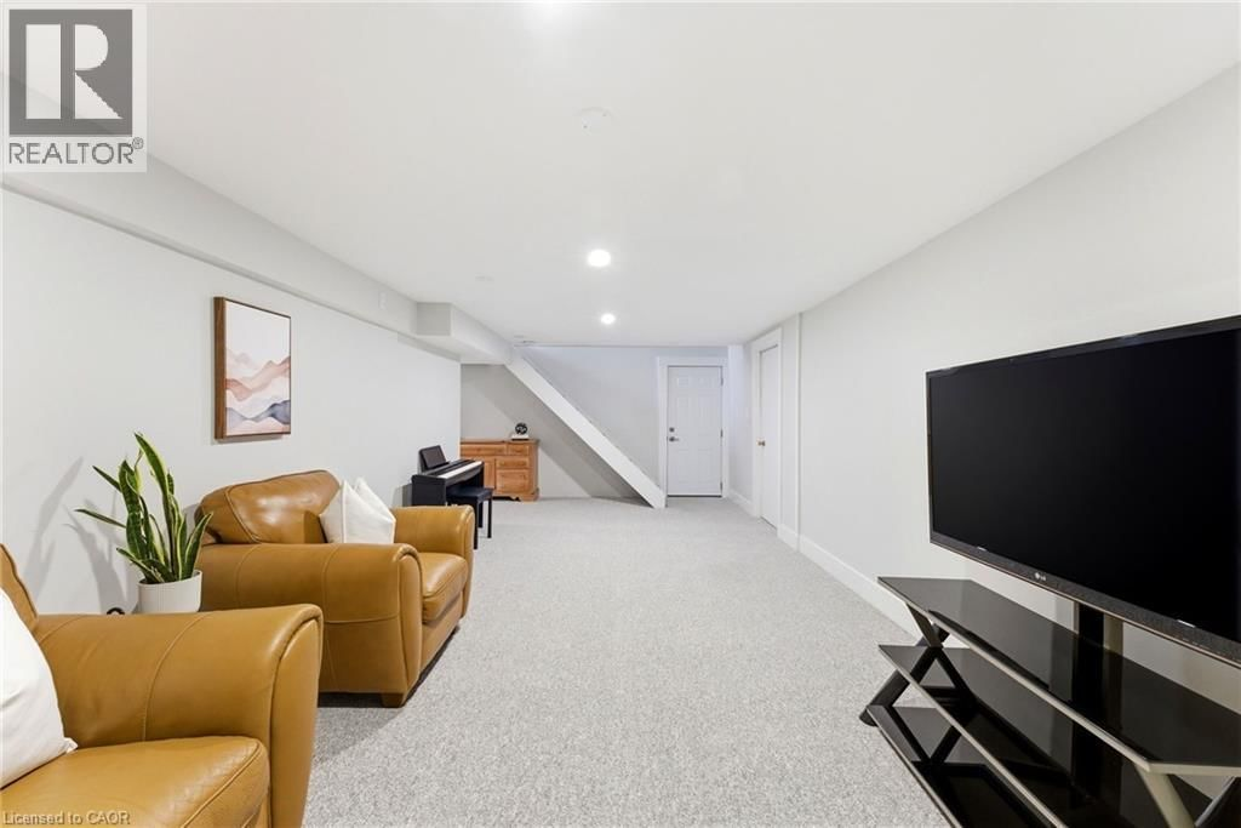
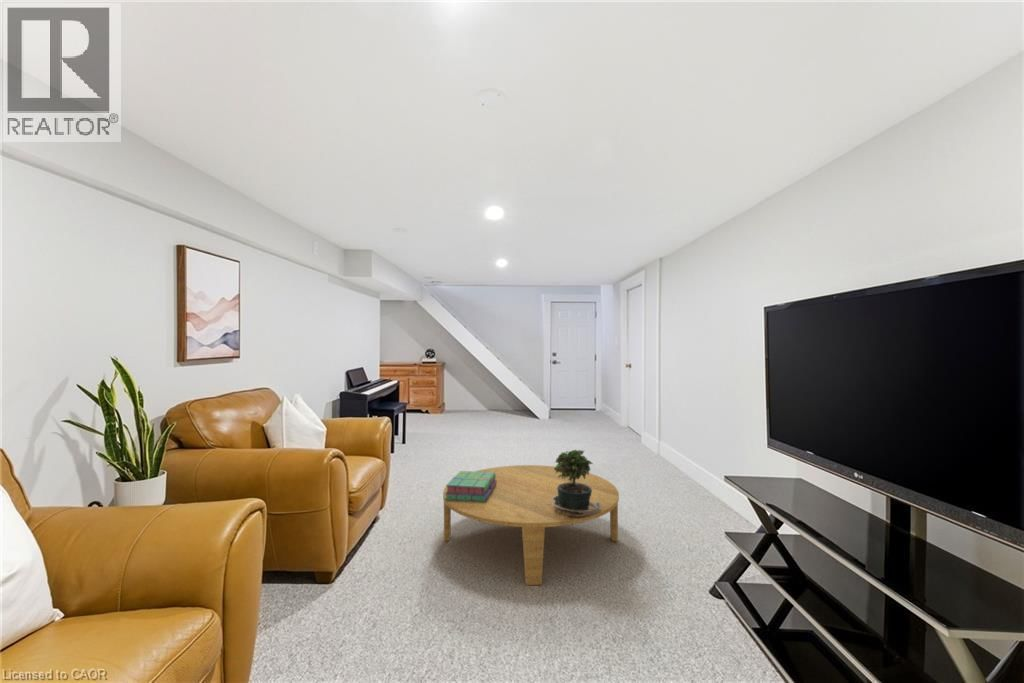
+ coffee table (530, 513)
+ stack of books (471, 485)
+ potted plant (570, 477)
